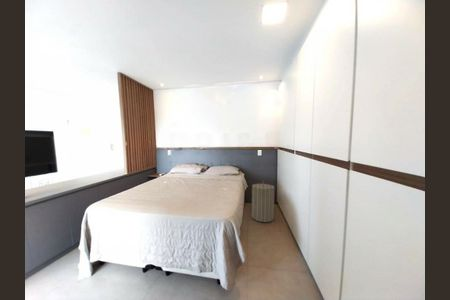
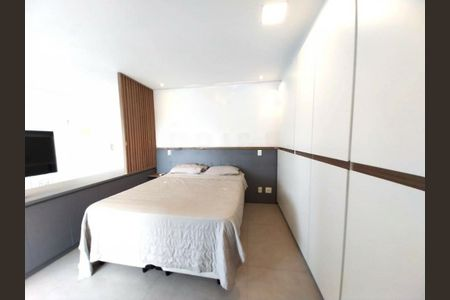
- laundry hamper (262, 199)
